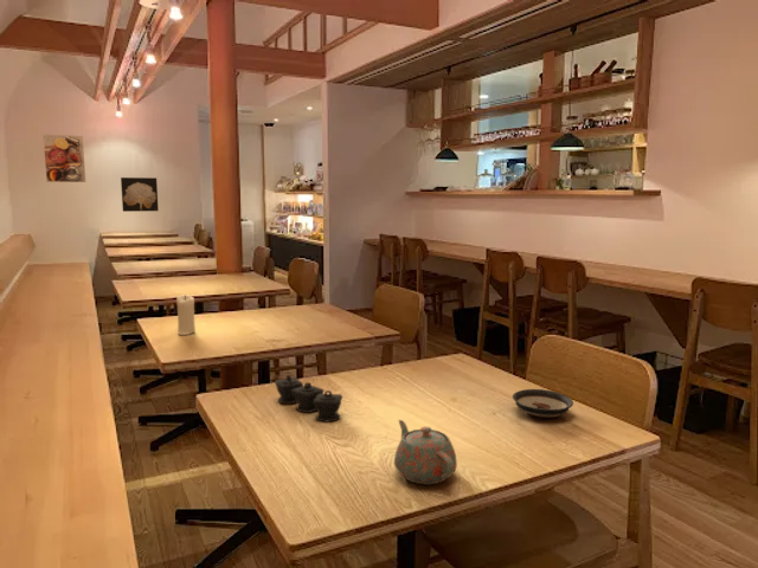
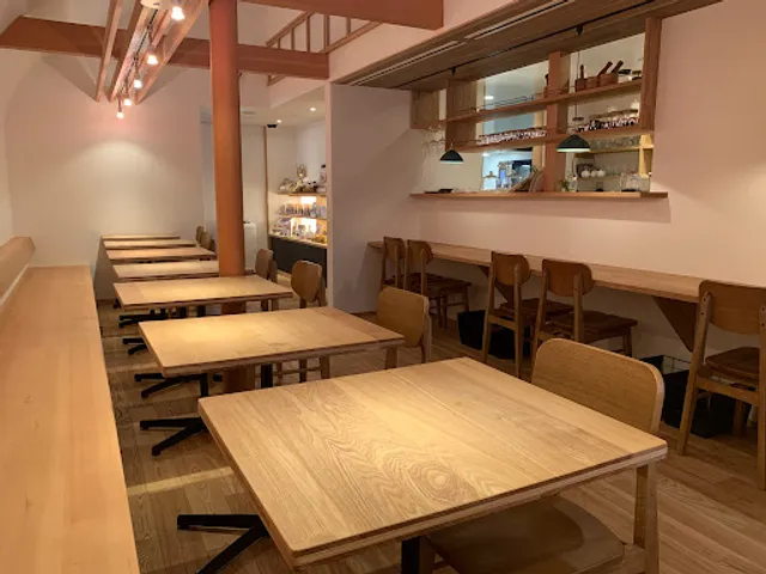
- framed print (64, 159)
- teapot (423, 450)
- saucer (541, 405)
- sugar bowl (308, 395)
- candle (185, 314)
- wall art (140, 194)
